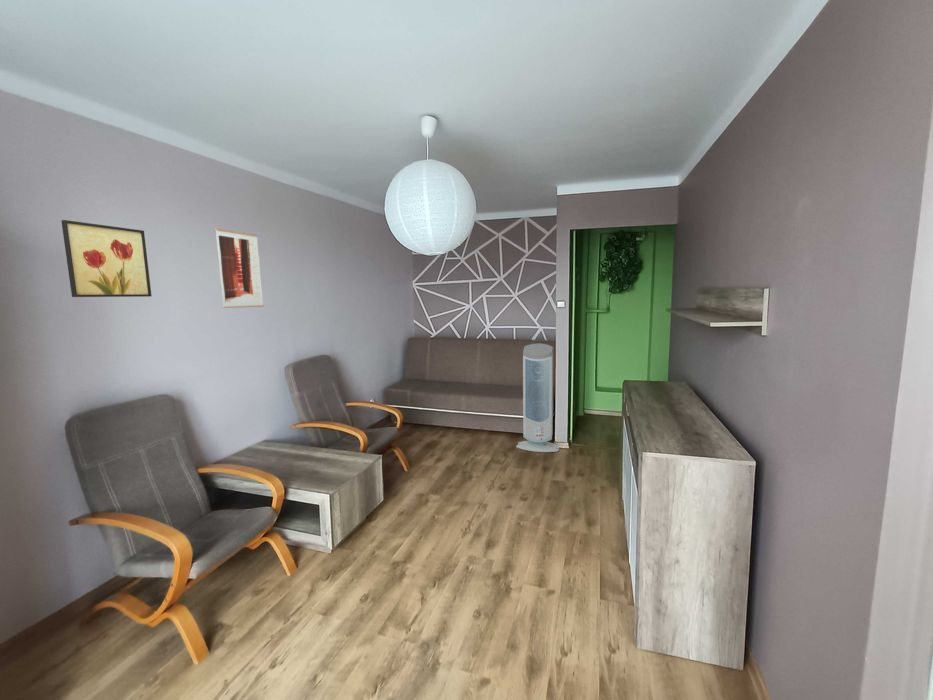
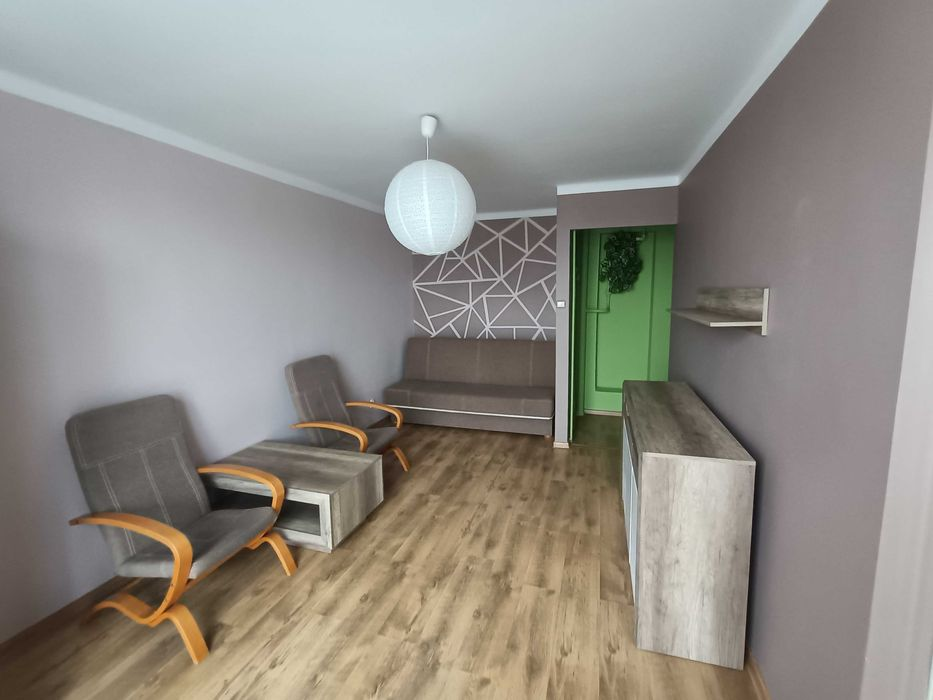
- air purifier (538, 396)
- wall art (240, 269)
- wall art (109, 261)
